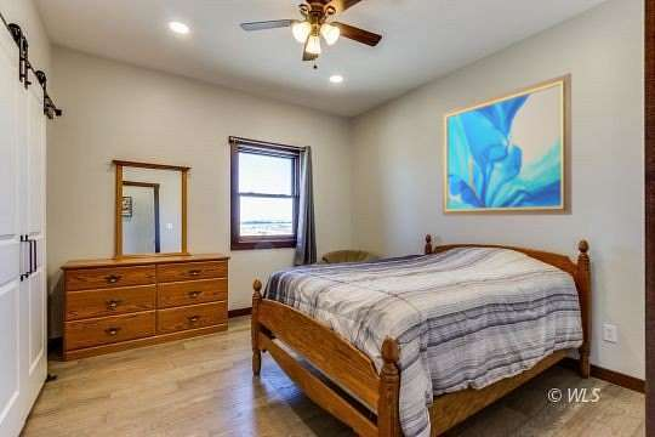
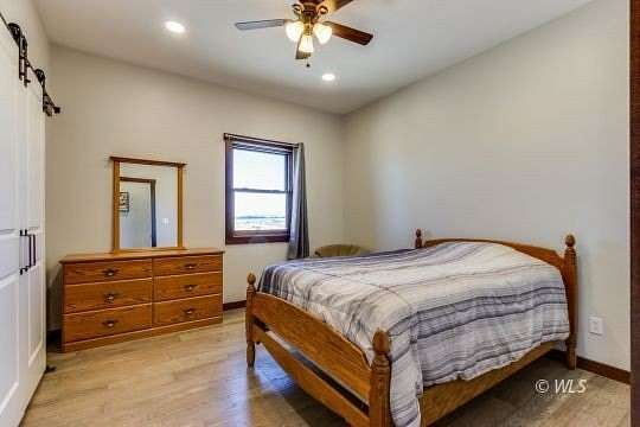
- wall art (496, 155)
